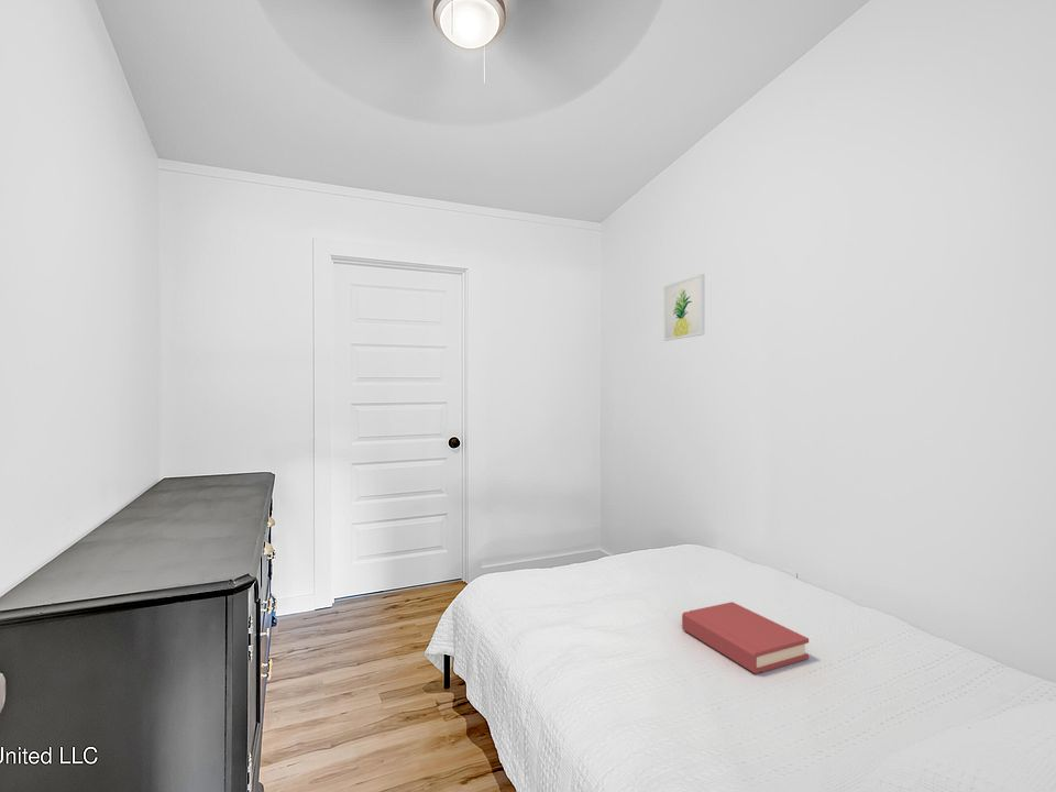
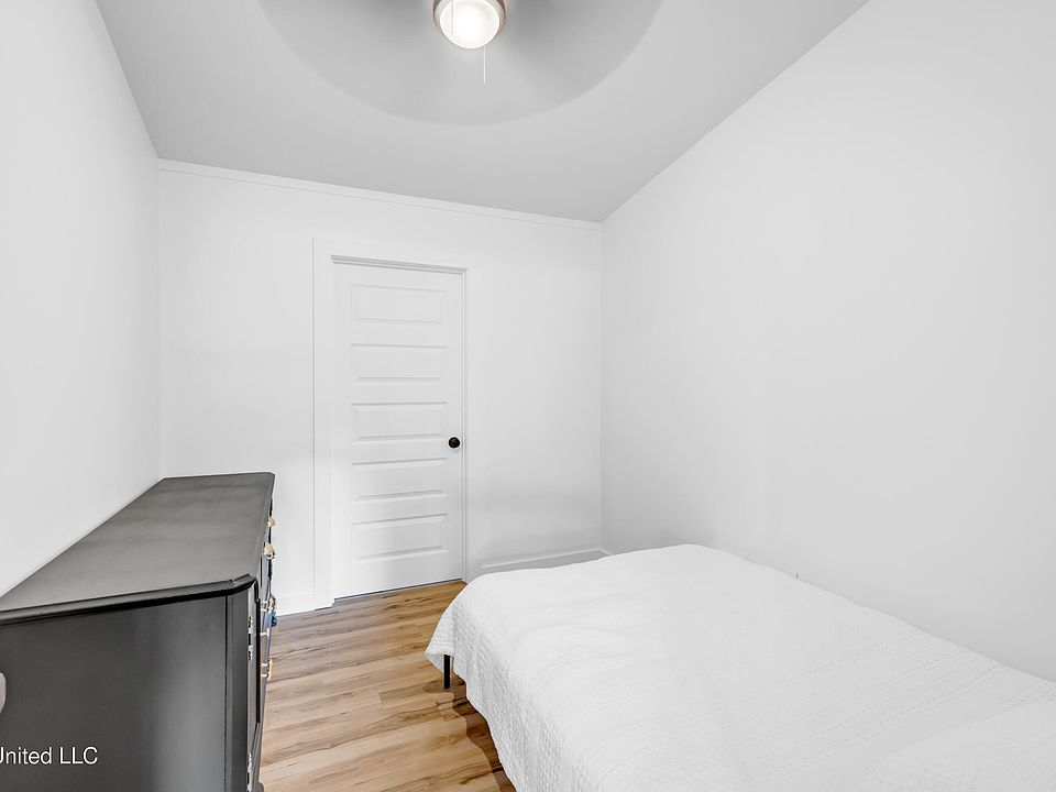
- wall art (683, 309)
- hardback book (741, 634)
